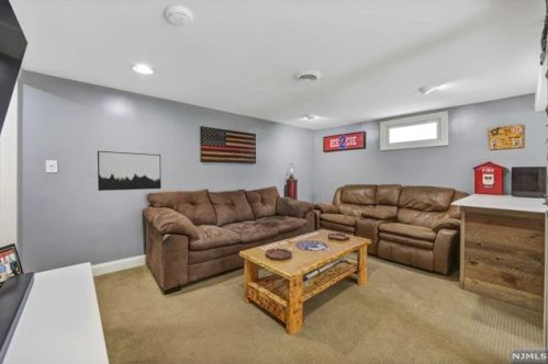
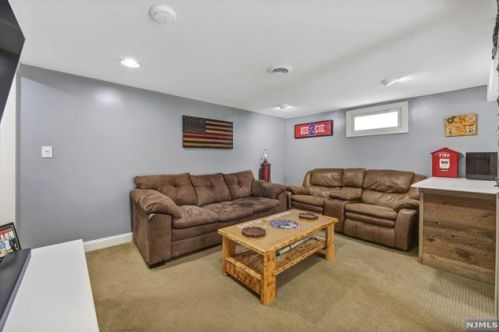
- wall art (131, 171)
